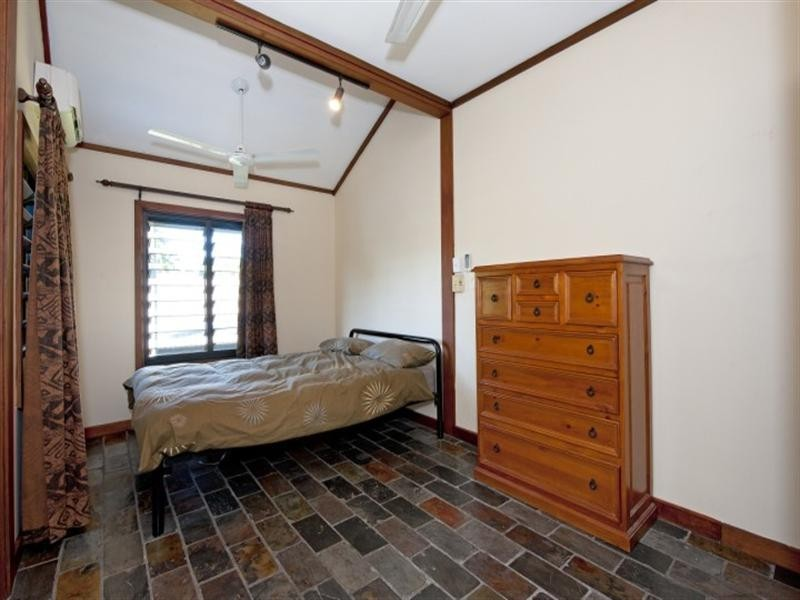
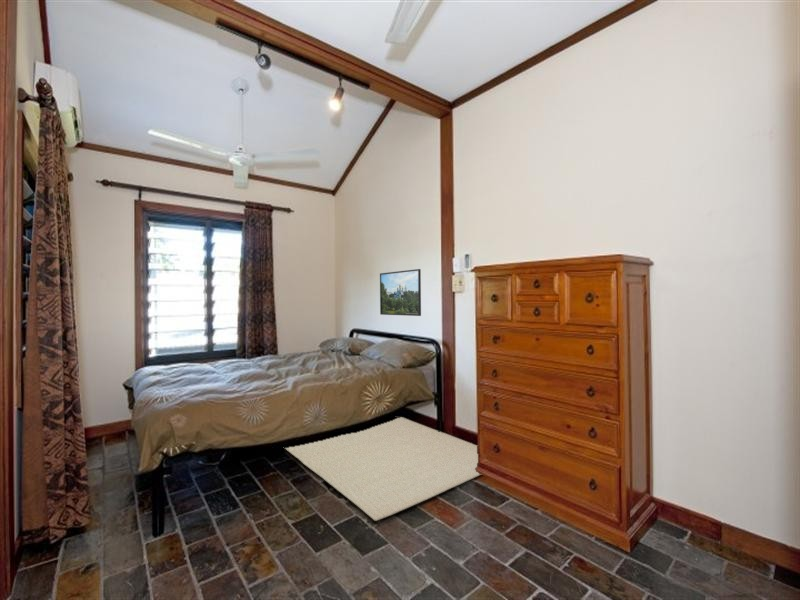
+ rug (374, 443)
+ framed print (399, 293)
